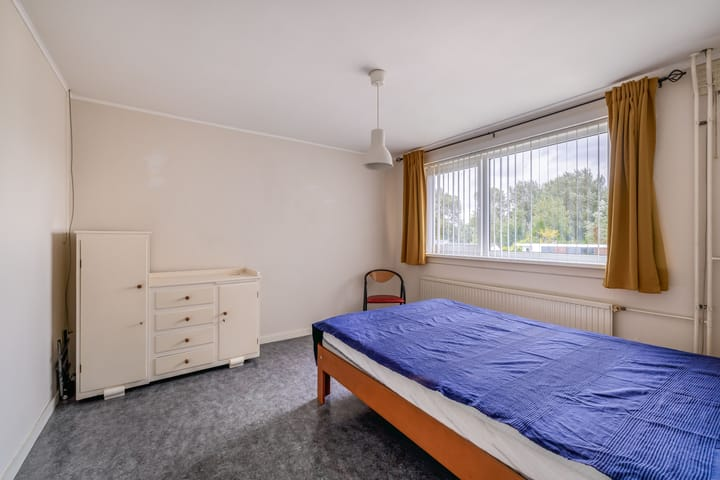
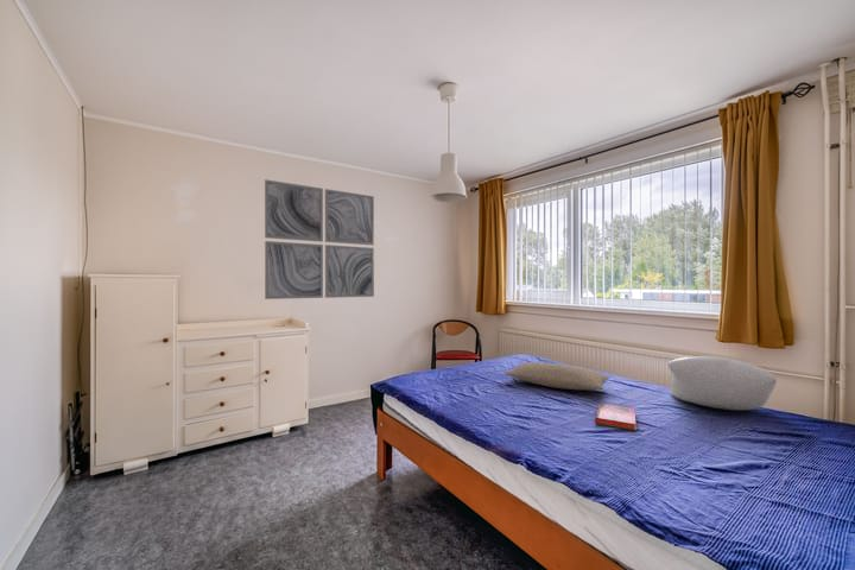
+ pillow (556, 375)
+ hardback book (615, 416)
+ pillow (716, 382)
+ wall art (322, 241)
